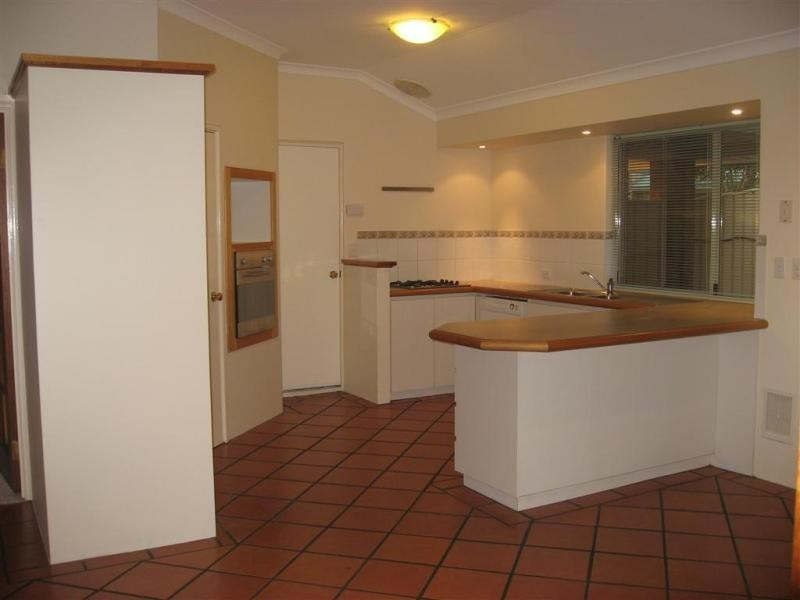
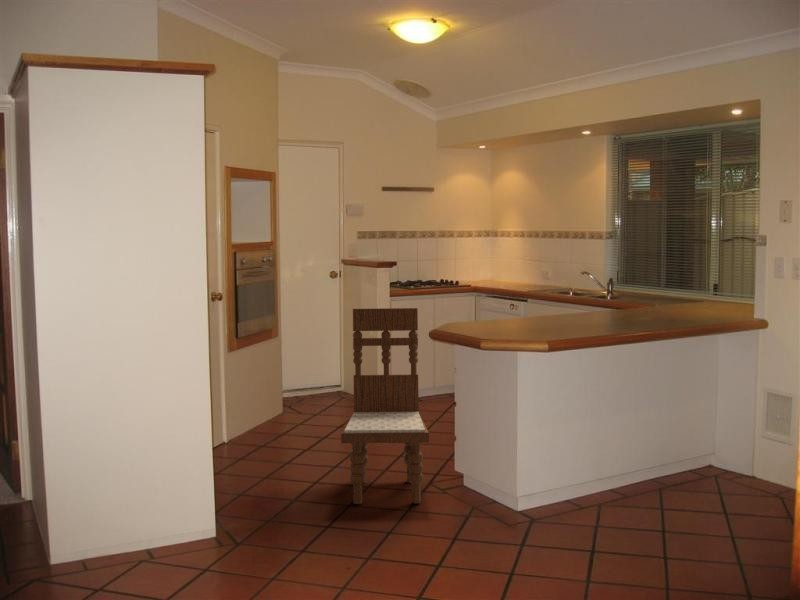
+ dining chair (385, 401)
